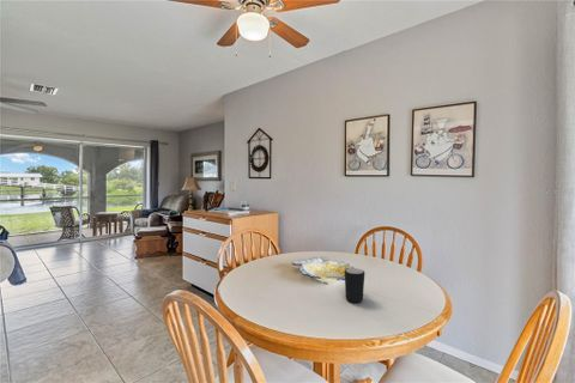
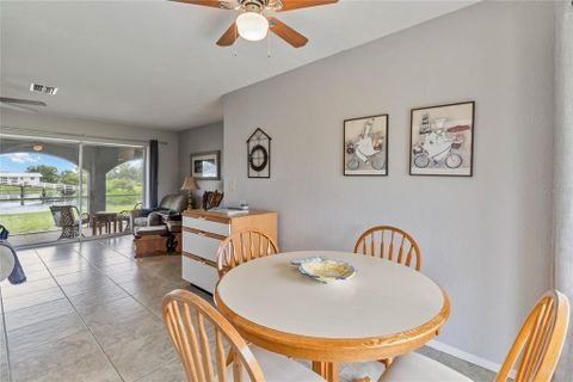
- mug (355, 284)
